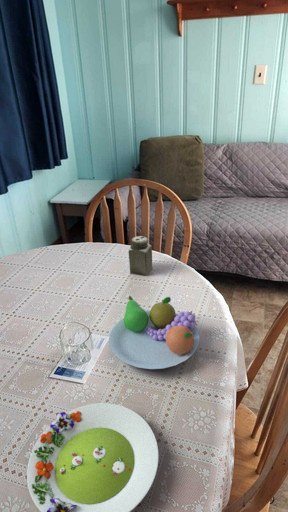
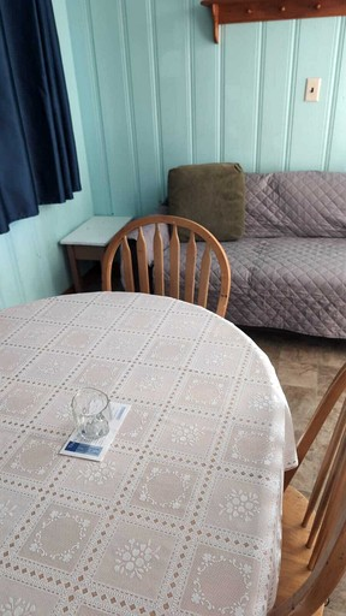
- salt shaker (140, 254)
- fruit bowl (152, 326)
- salad plate (94, 458)
